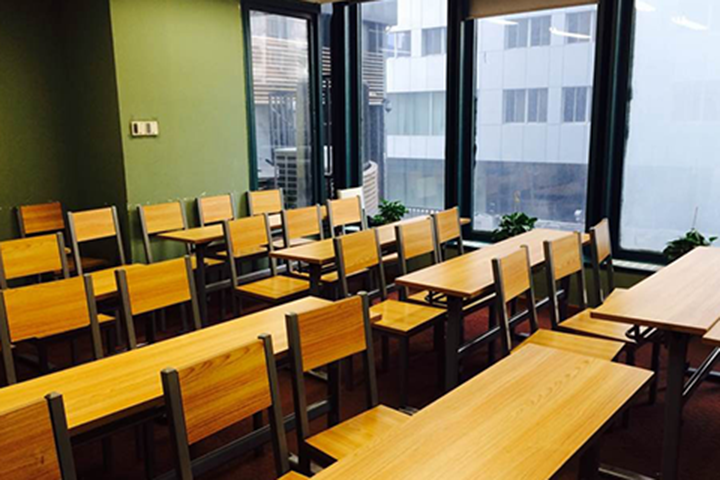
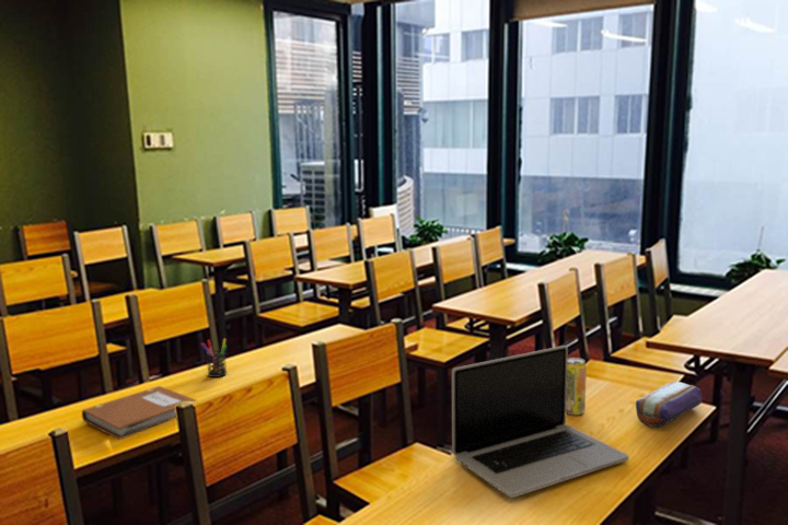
+ laptop (541, 415)
+ pencil case (670, 402)
+ beverage can (575, 385)
+ pen holder (217, 355)
+ notebook (141, 409)
